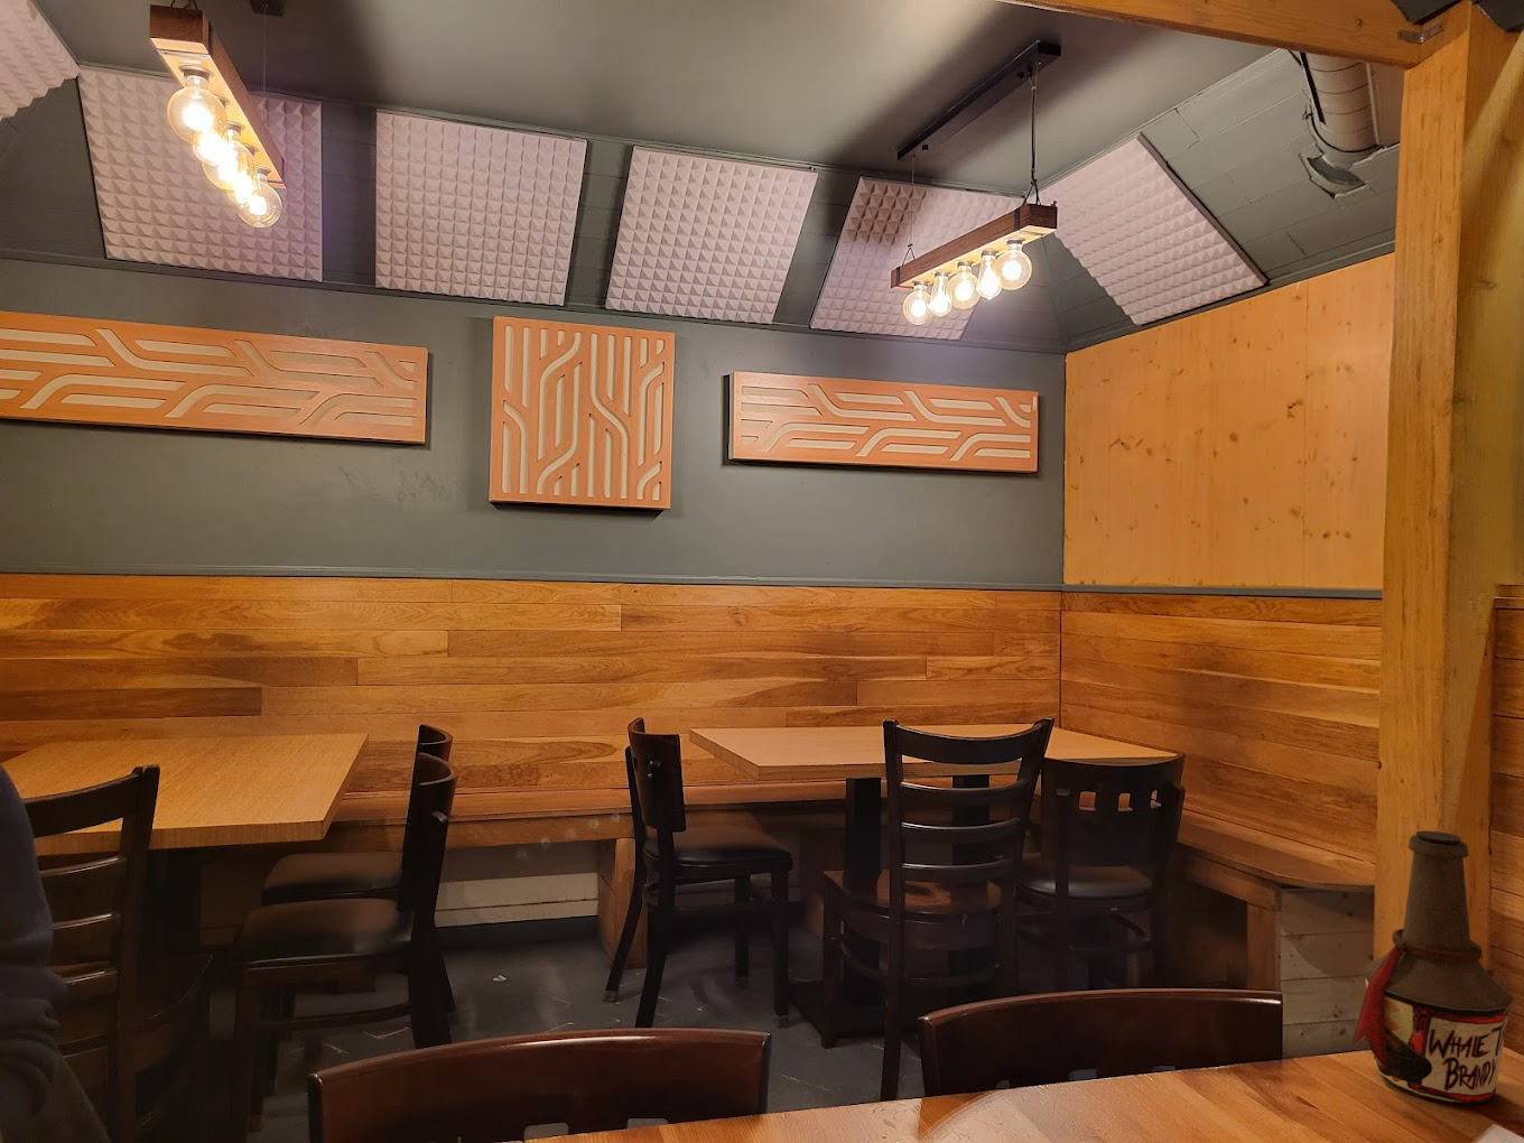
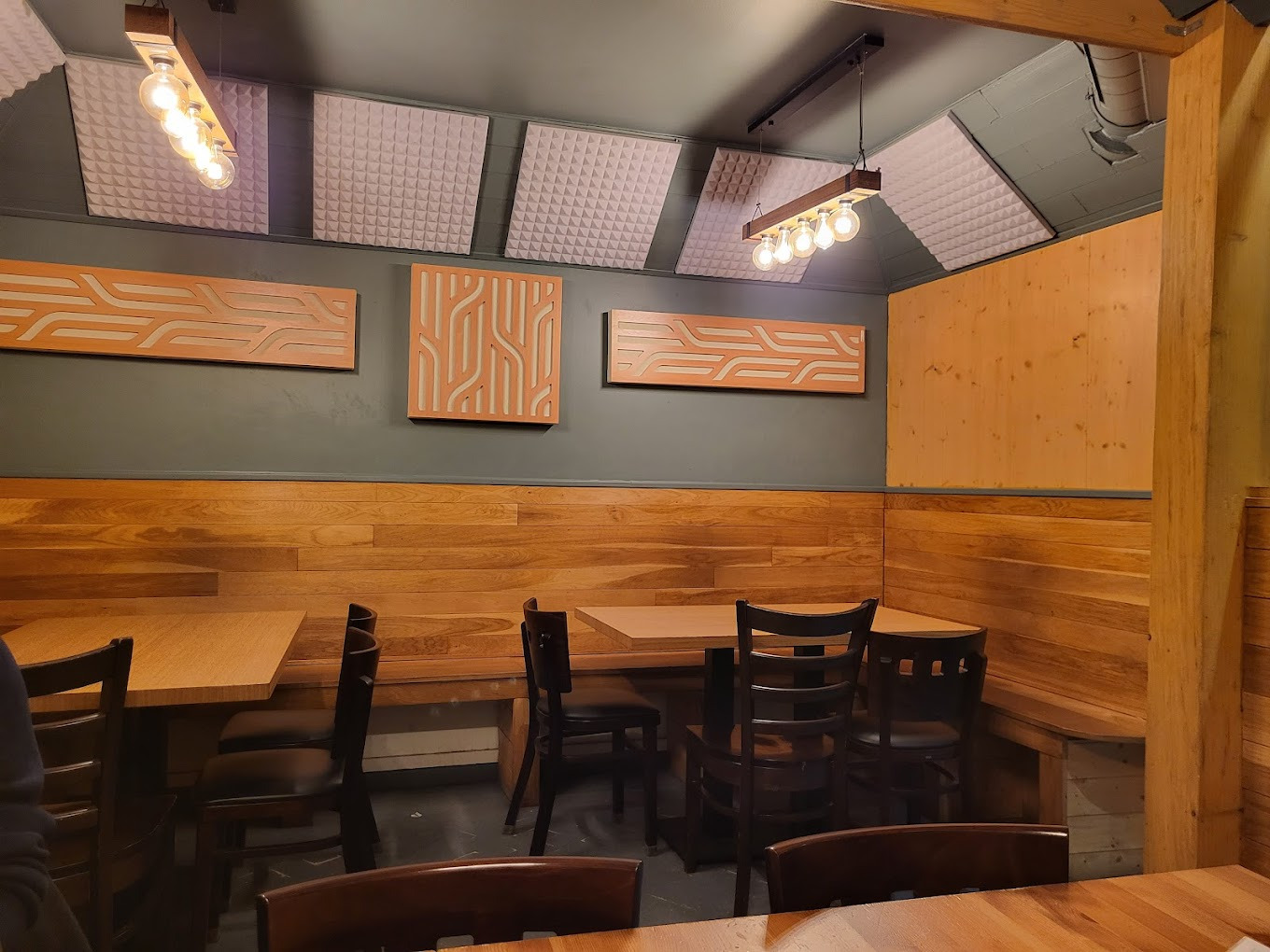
- bottle (1429, 959)
